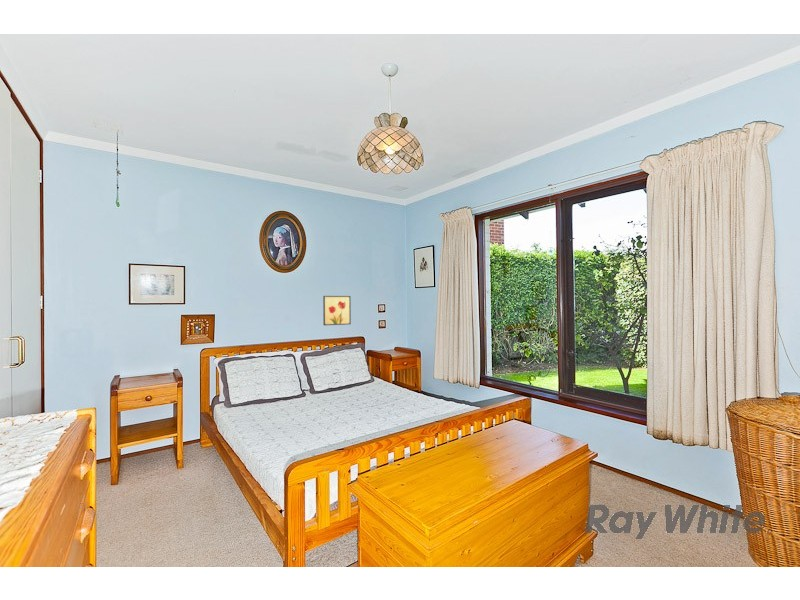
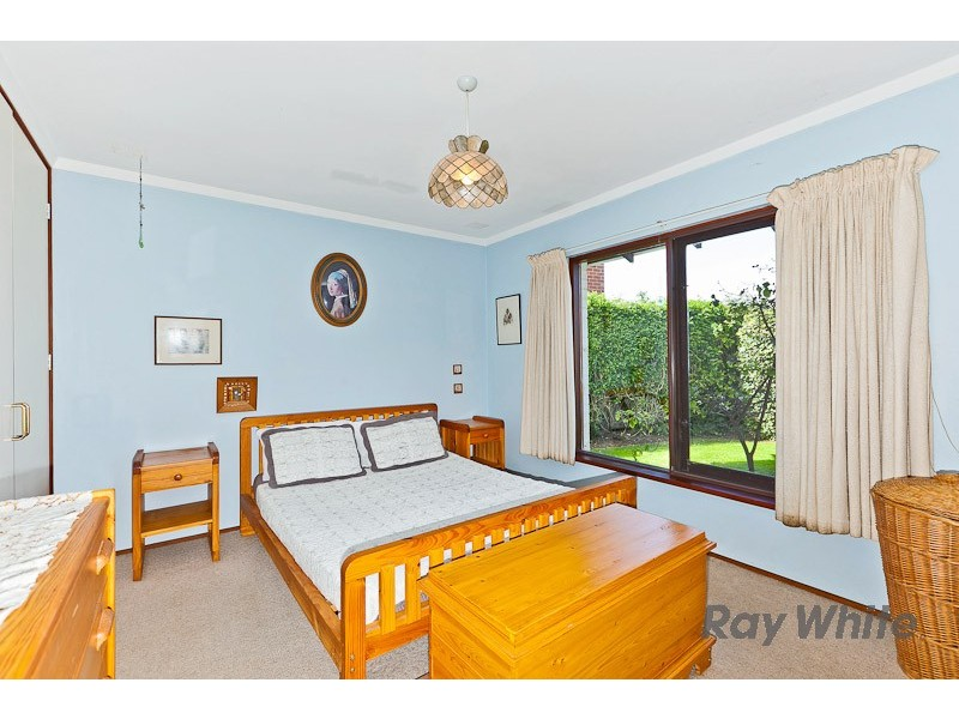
- wall art (337, 310)
